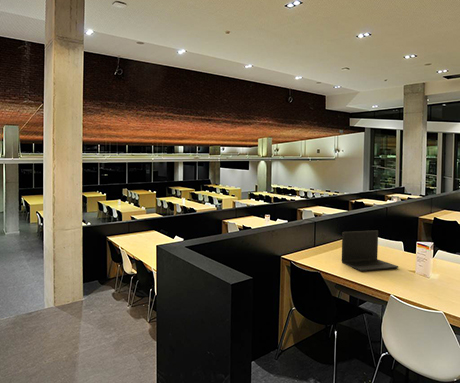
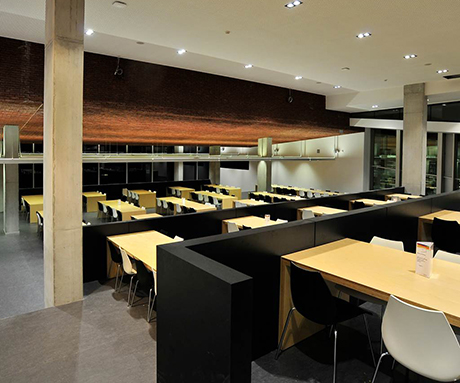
- laptop (370, 249)
